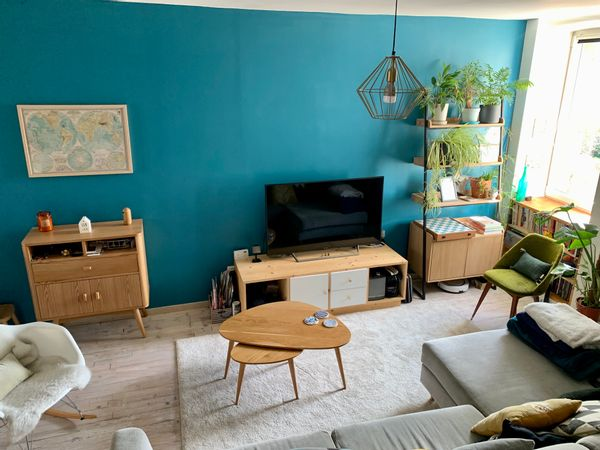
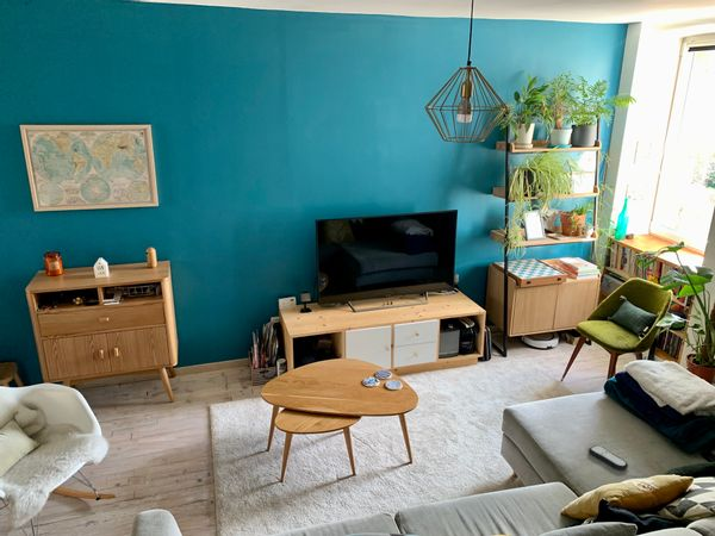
+ remote control (608, 456)
